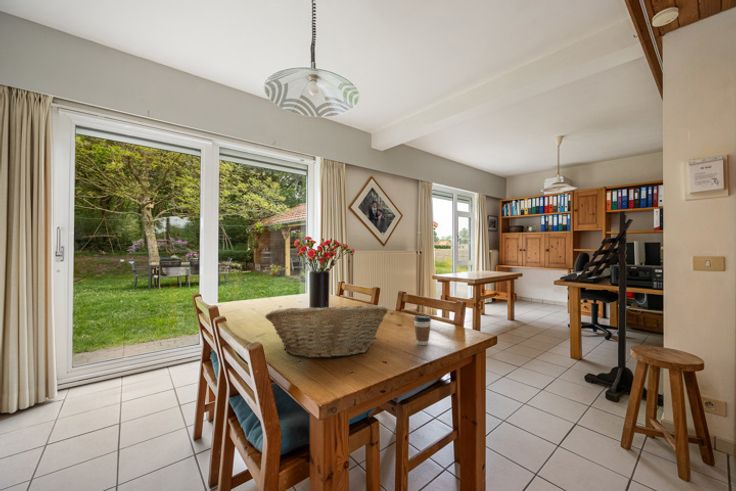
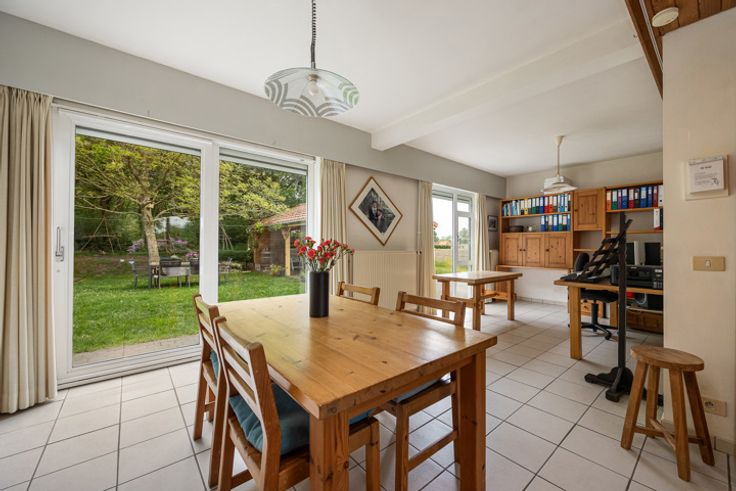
- fruit basket (328, 323)
- coffee cup (422, 329)
